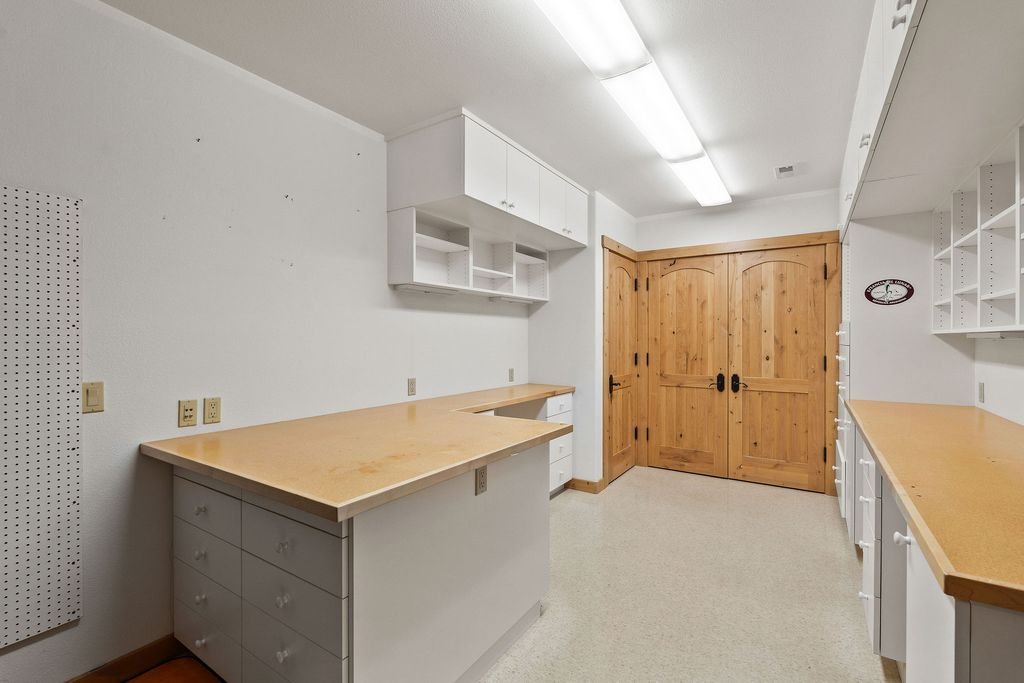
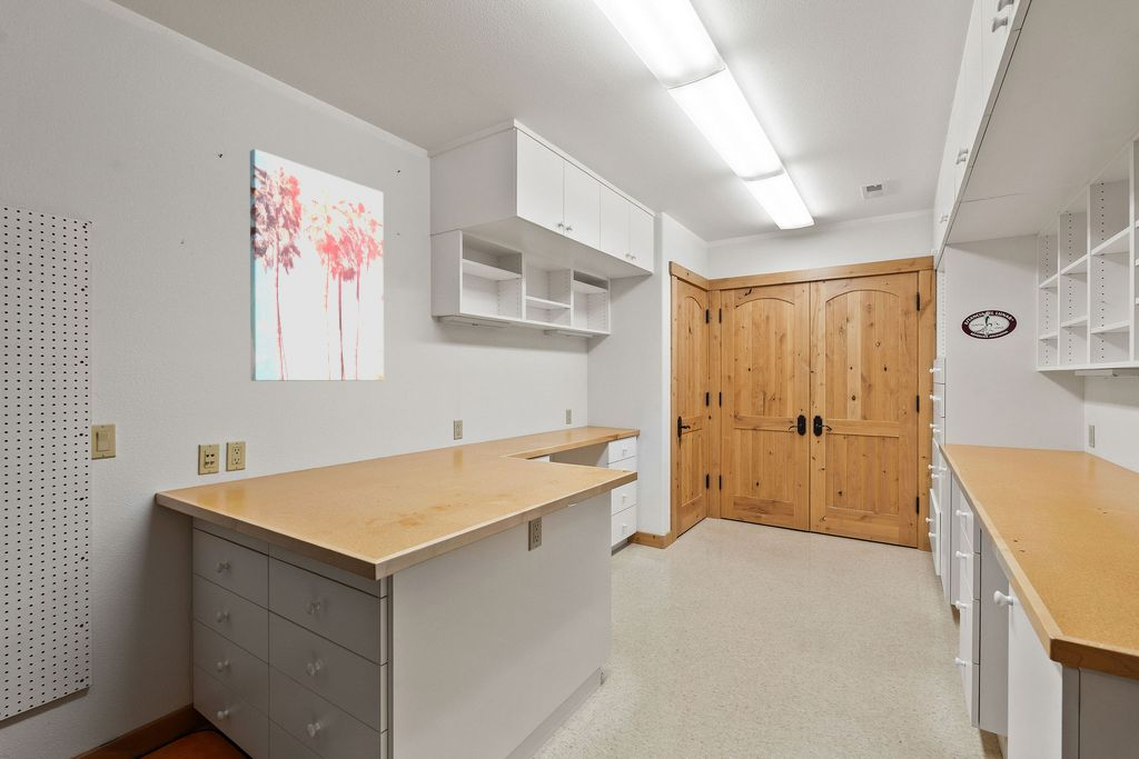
+ wall art (324, 277)
